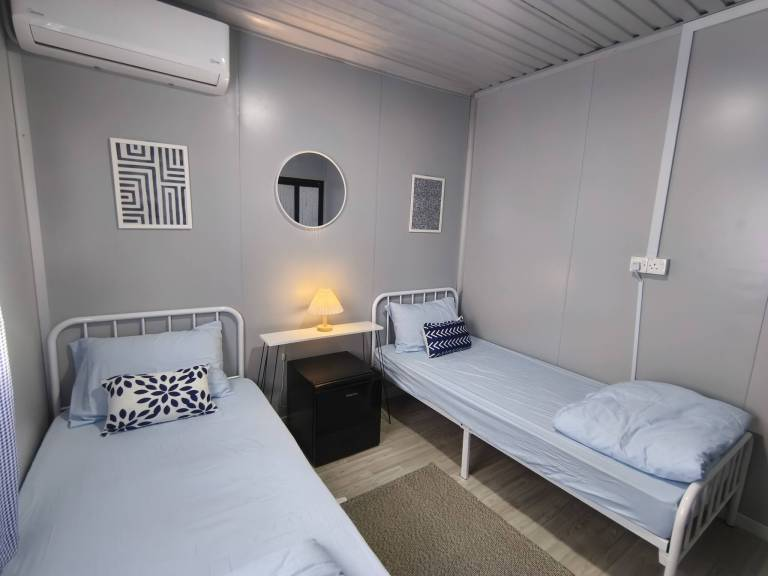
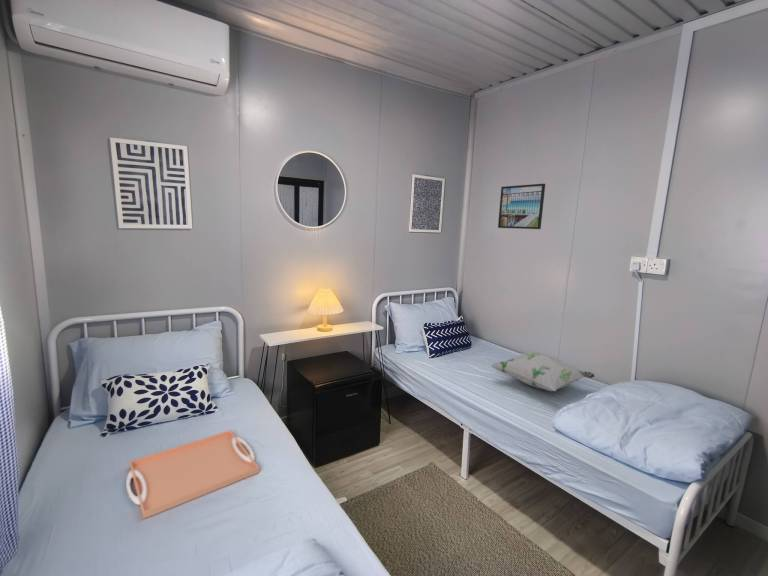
+ decorative pillow (542, 370)
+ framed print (520, 207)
+ serving tray (194, 466)
